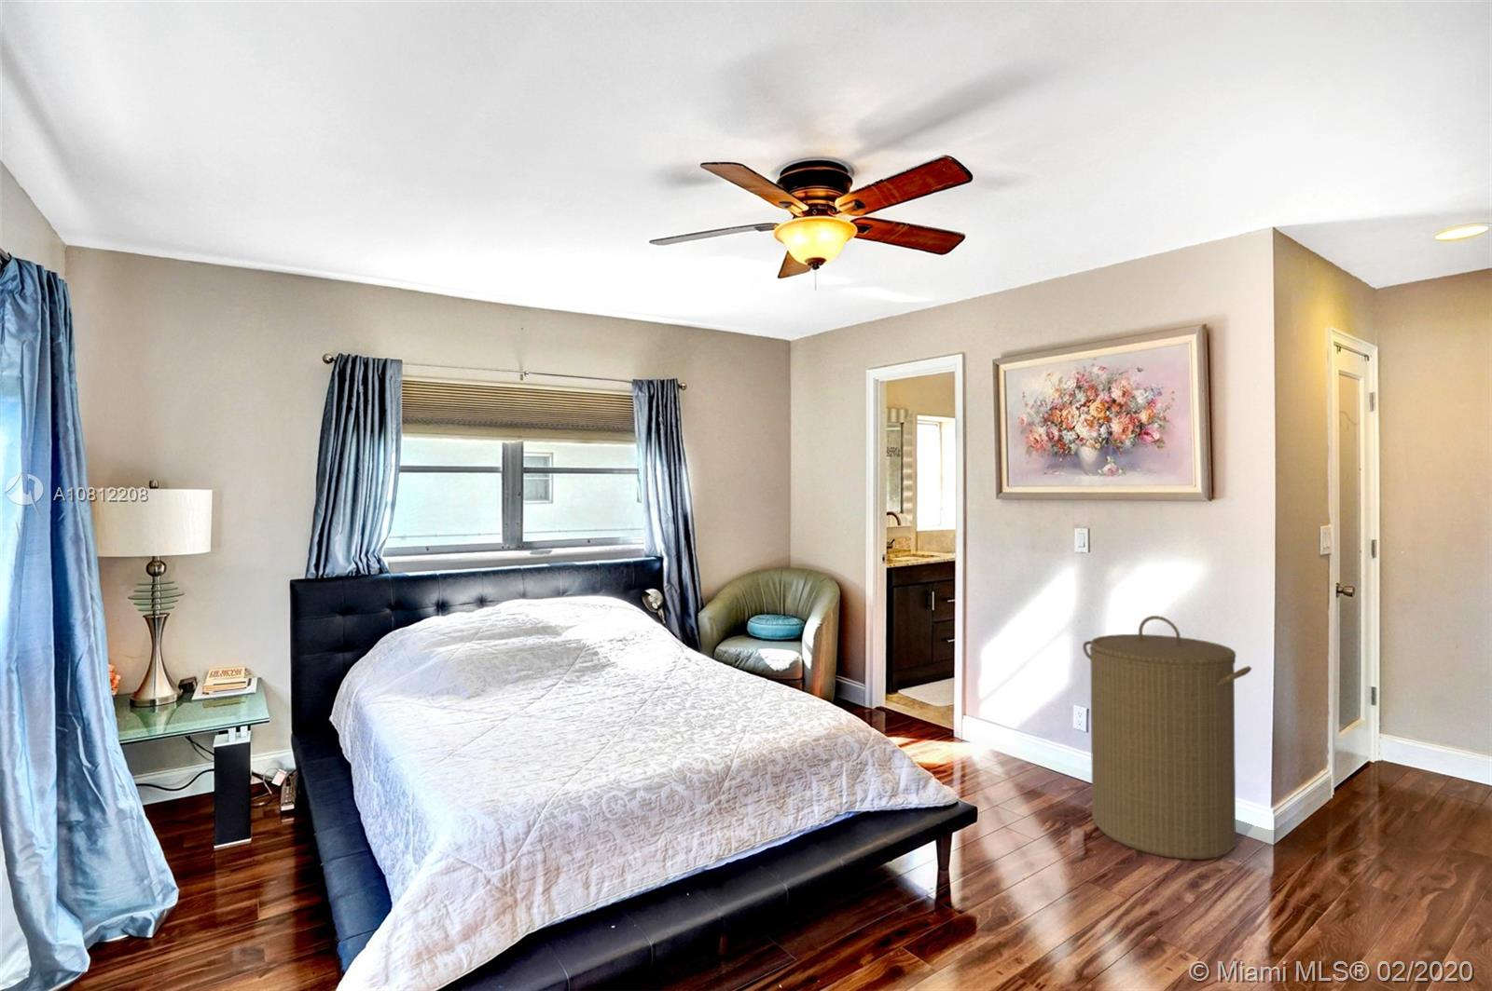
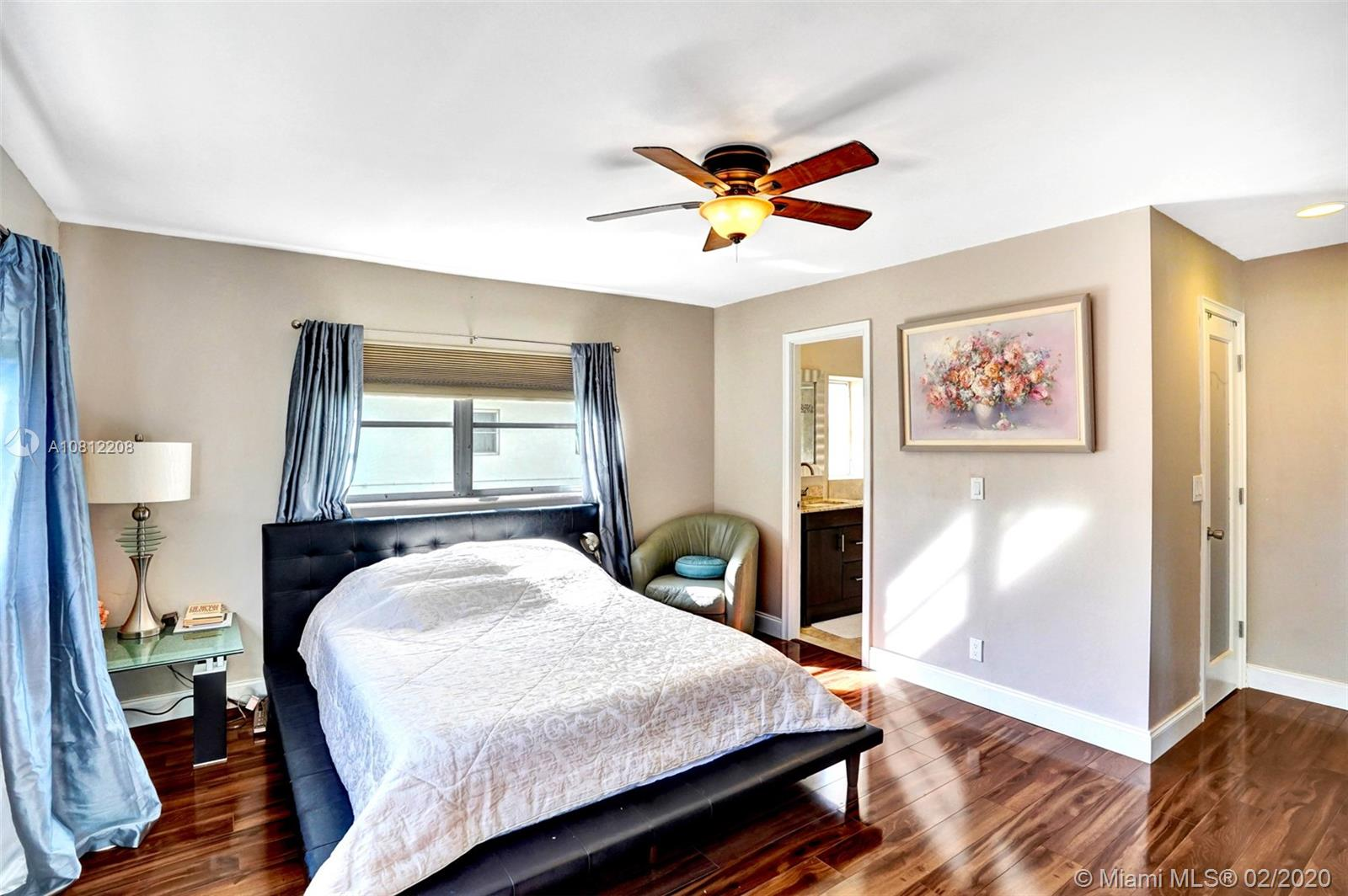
- laundry hamper (1160, 722)
